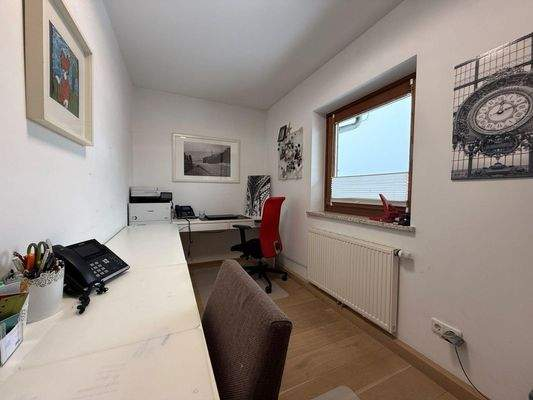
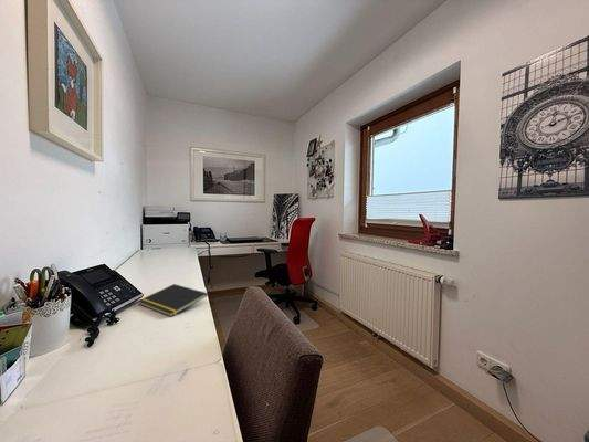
+ notepad (172, 298)
